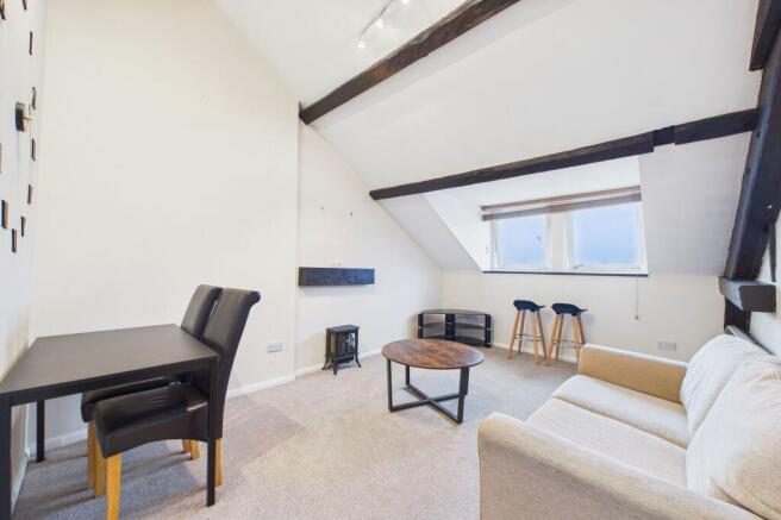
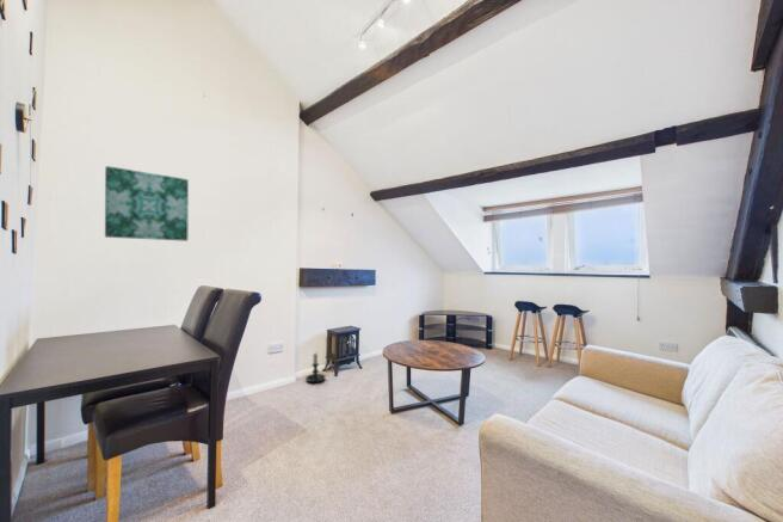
+ wall art (149, 205)
+ candle holder (315, 366)
